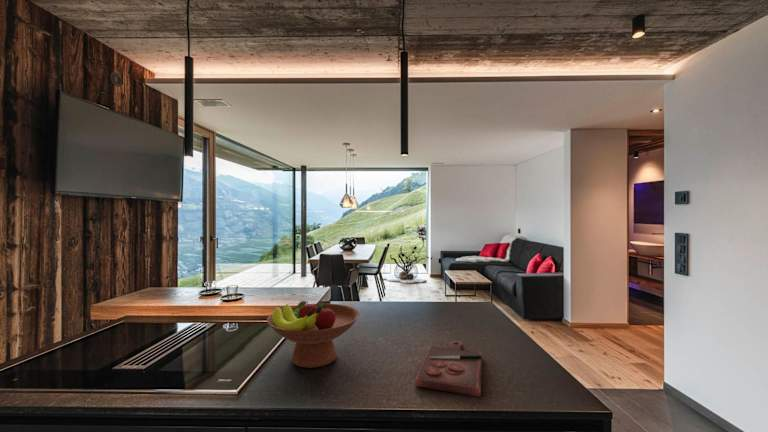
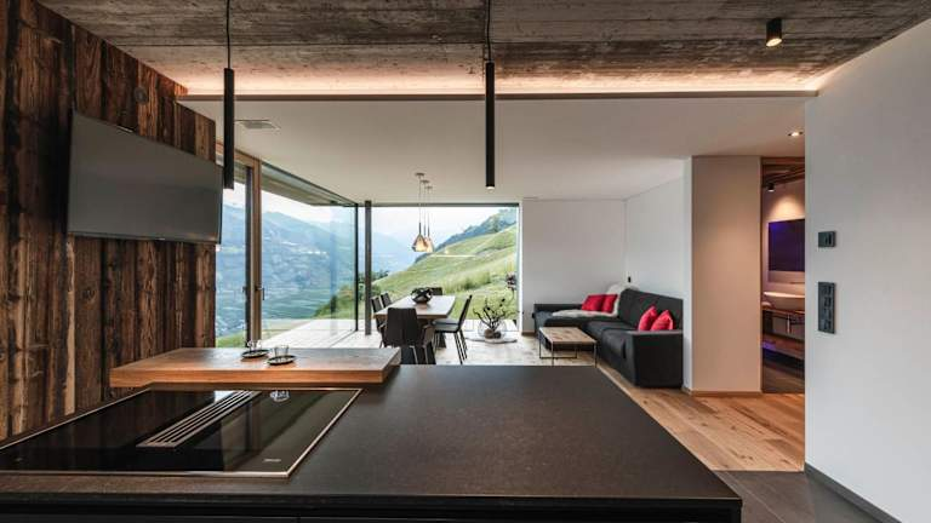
- fruit bowl (314, 328)
- cutting board (449, 363)
